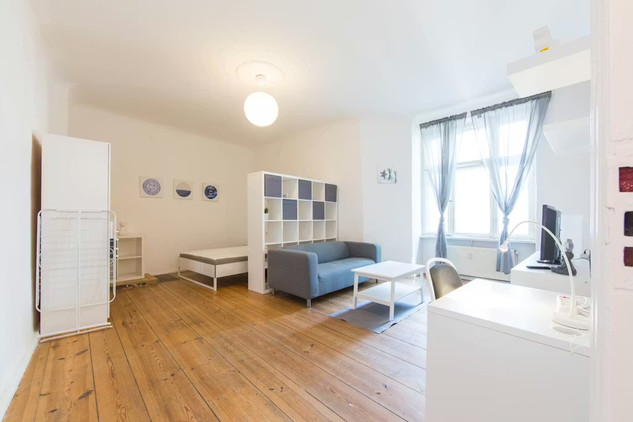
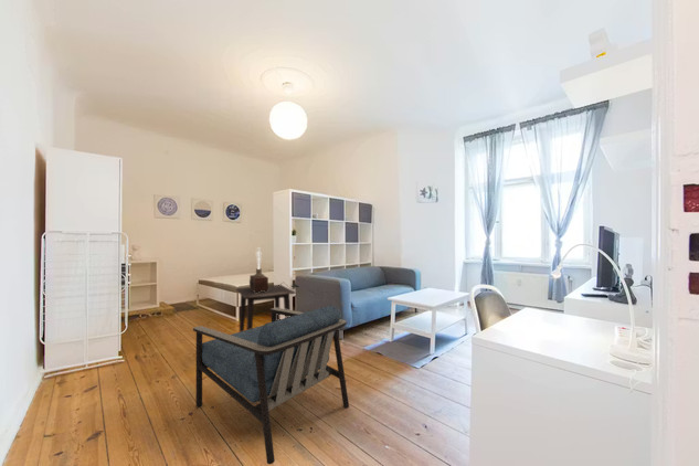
+ armchair (271, 354)
+ side table (276, 319)
+ table lamp (267, 277)
